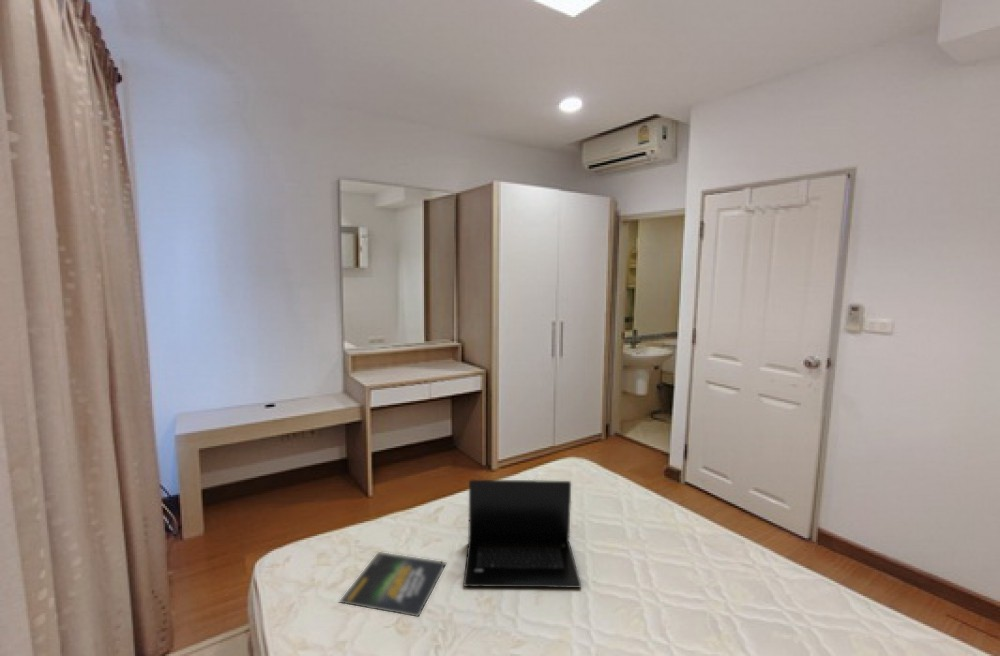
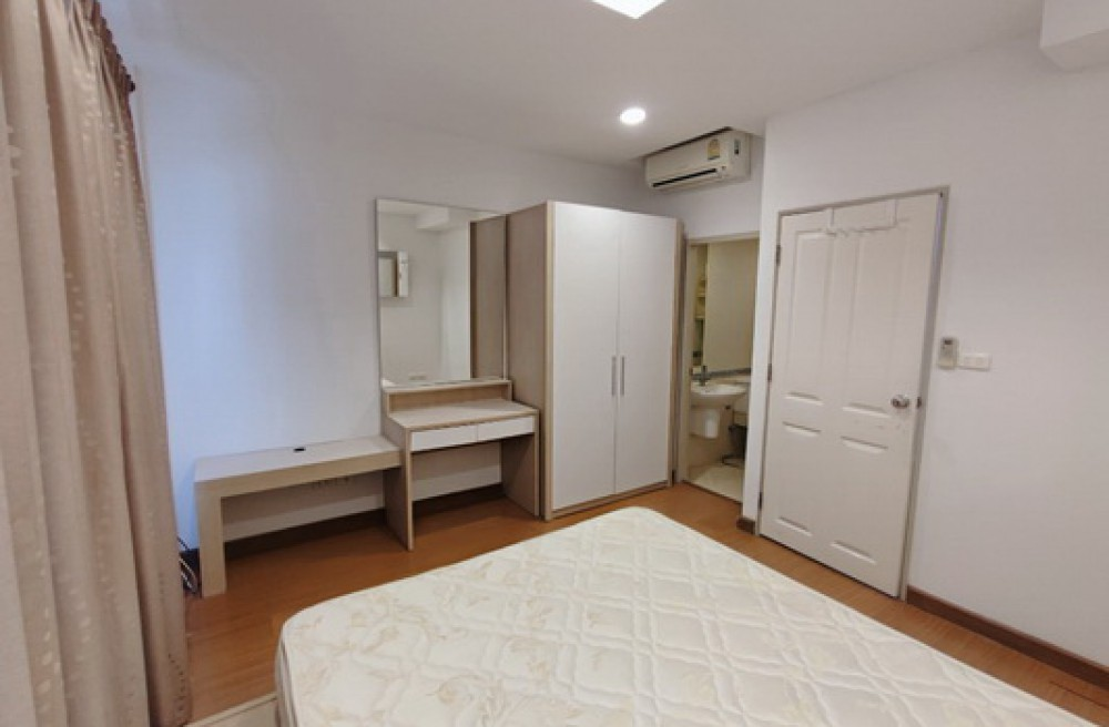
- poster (396, 581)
- laptop (521, 530)
